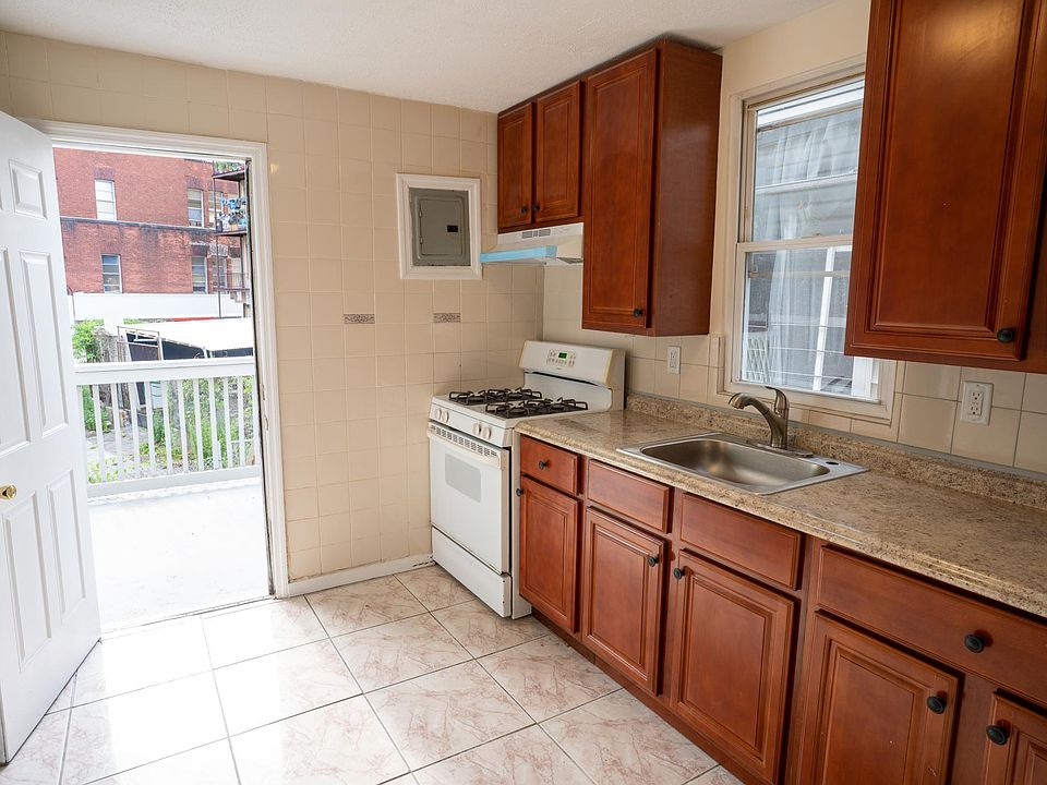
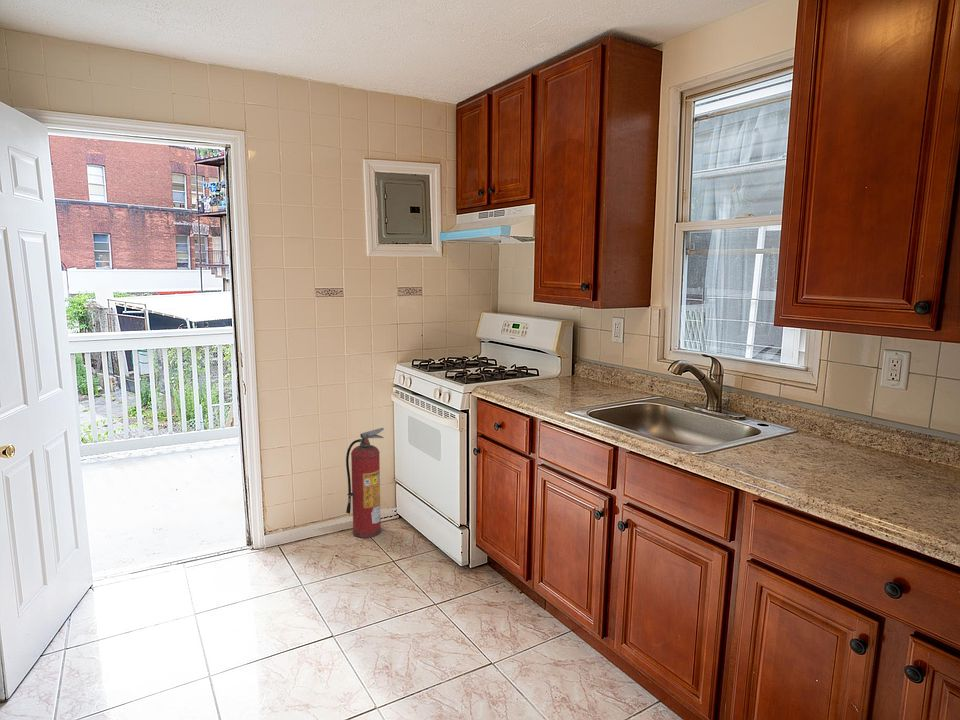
+ fire extinguisher (365, 481)
